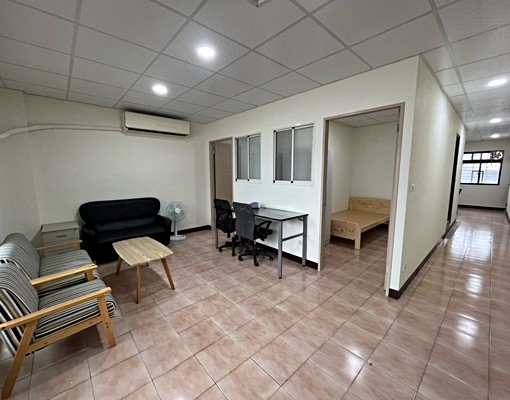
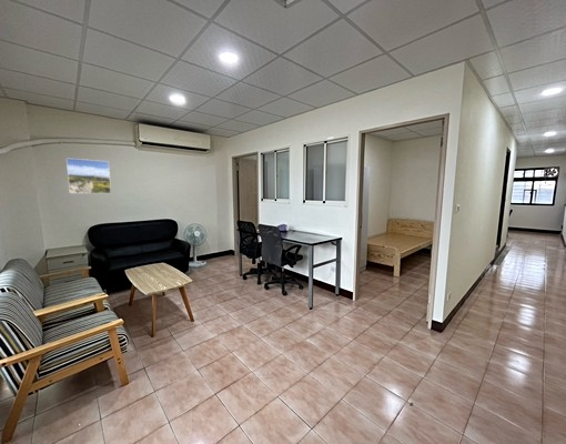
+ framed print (89, 176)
